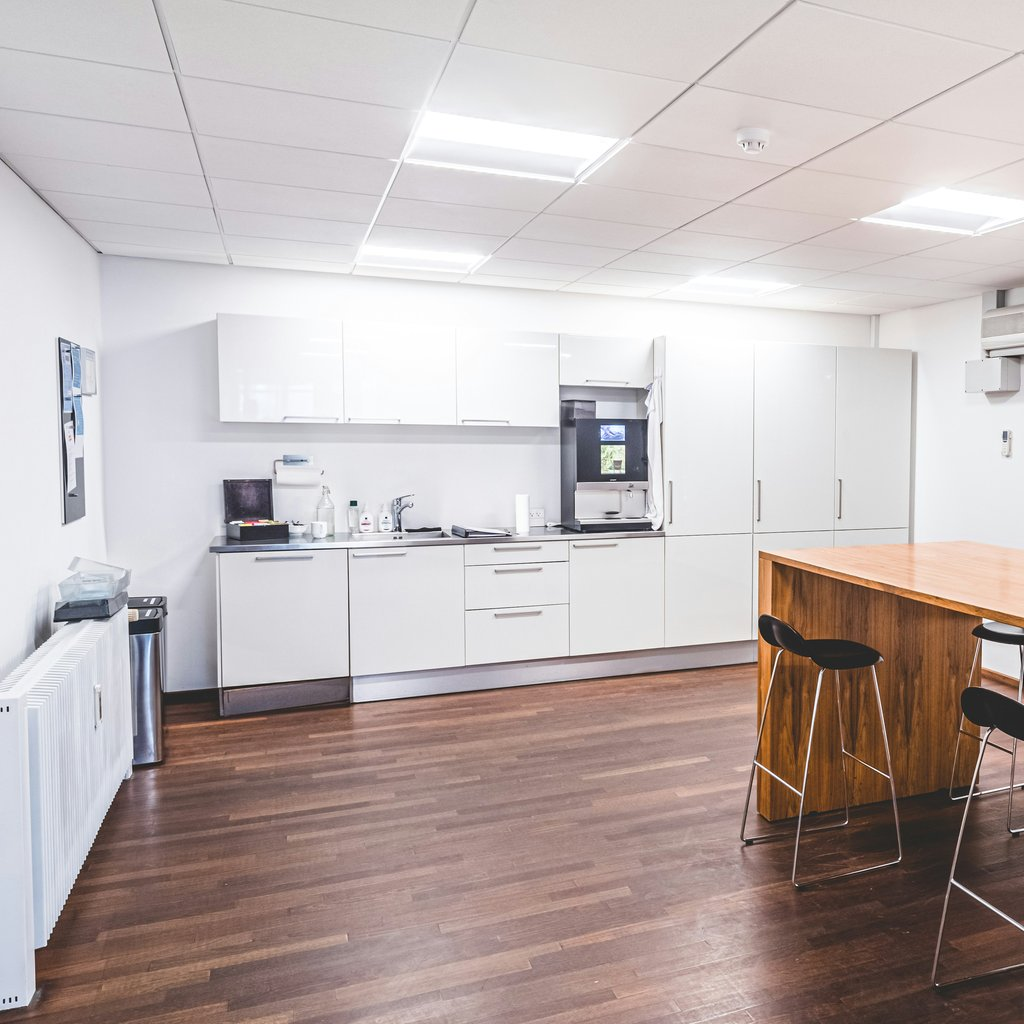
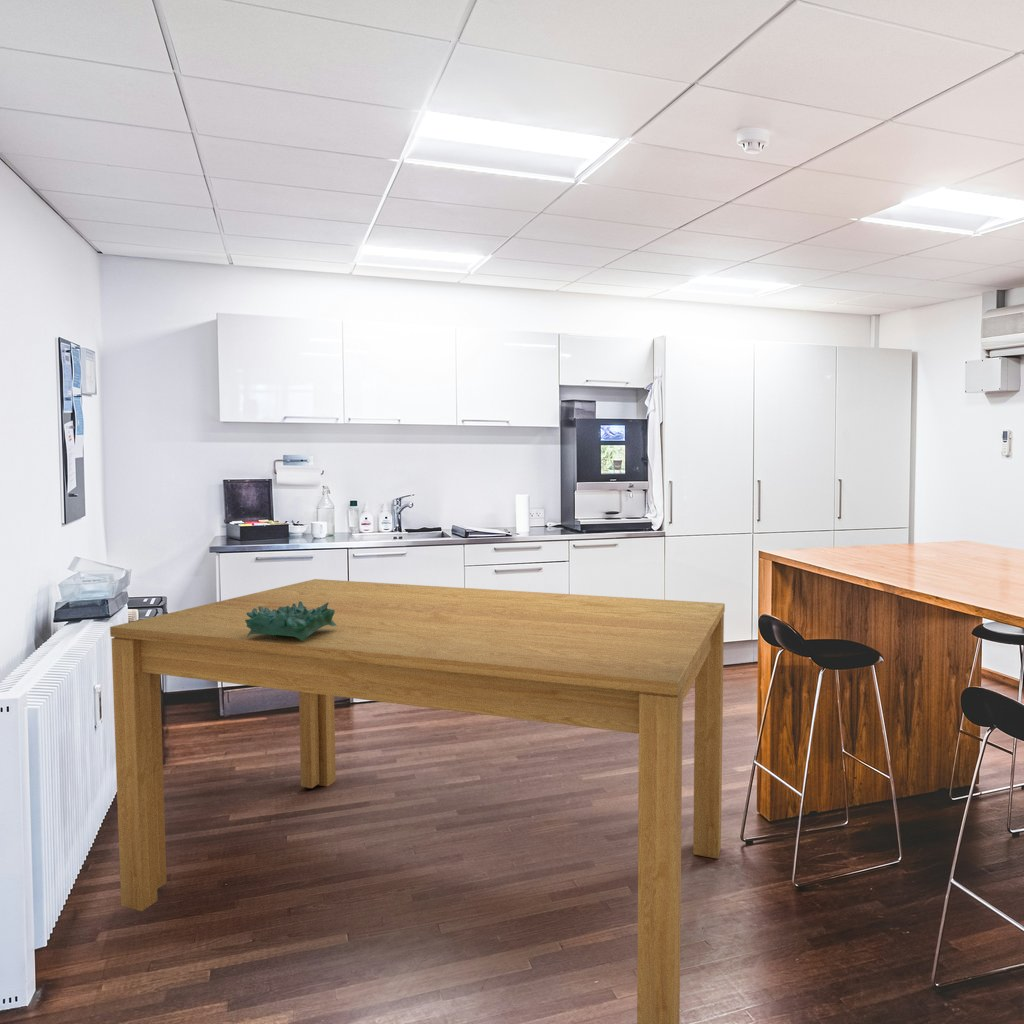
+ decorative bowl (292, 620)
+ dining table (443, 709)
